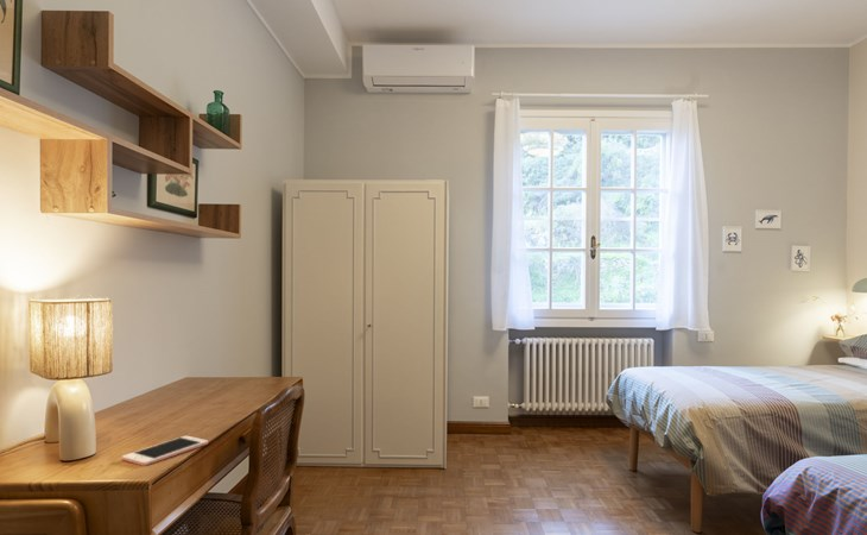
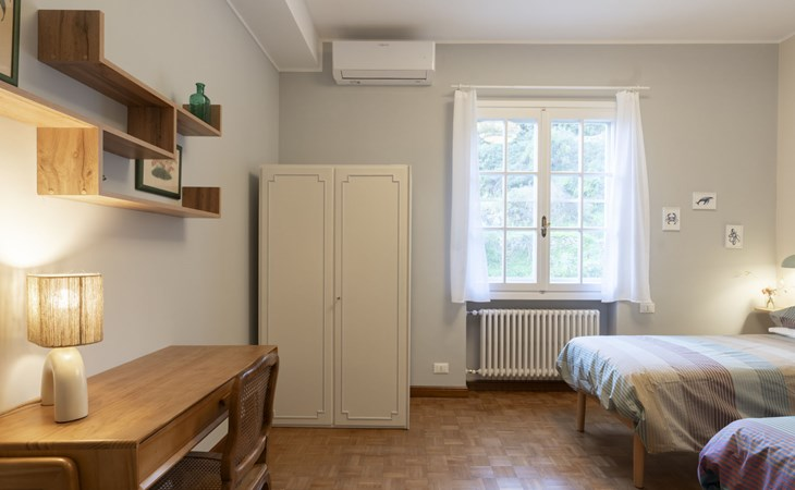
- cell phone (166, 449)
